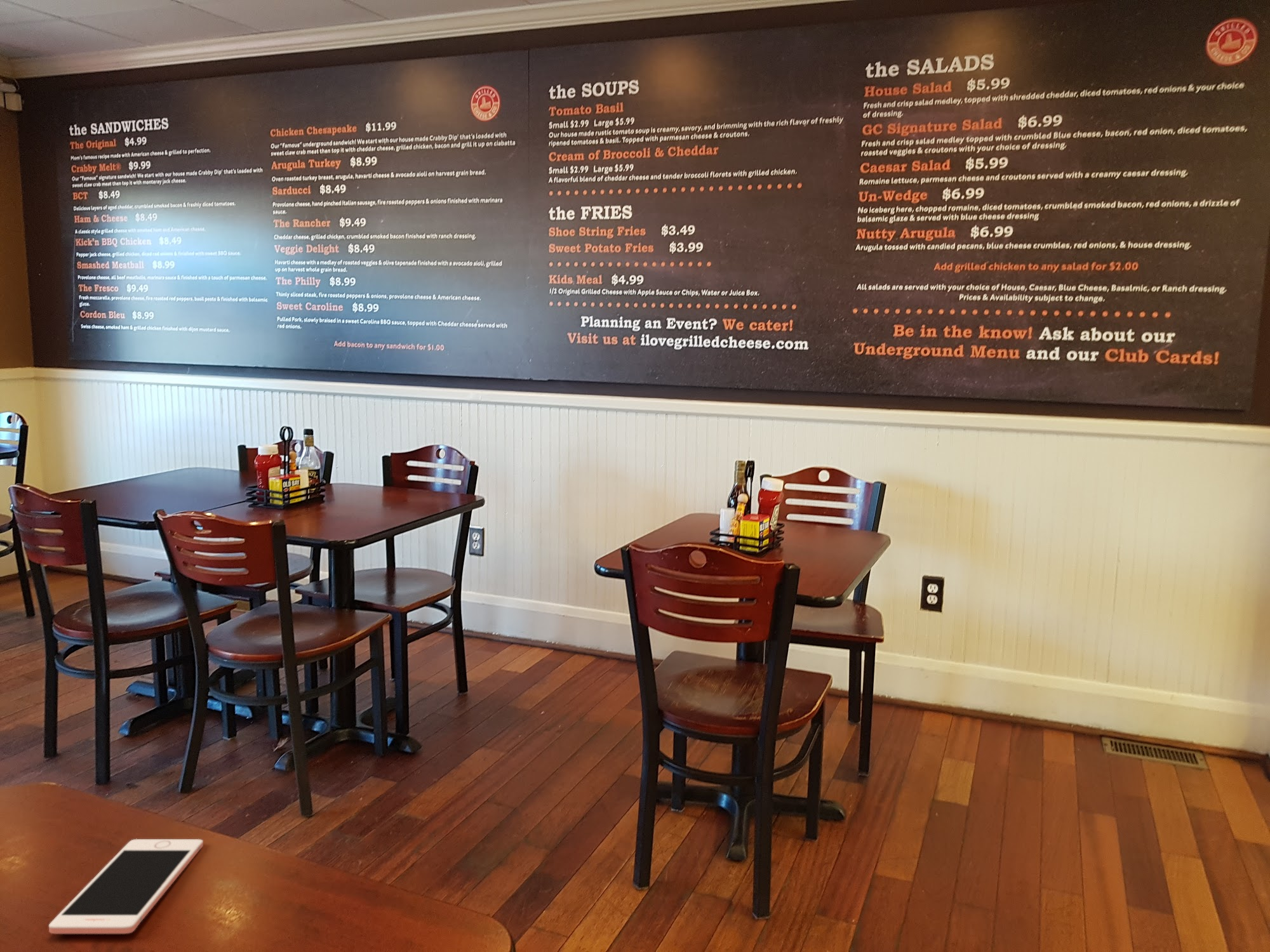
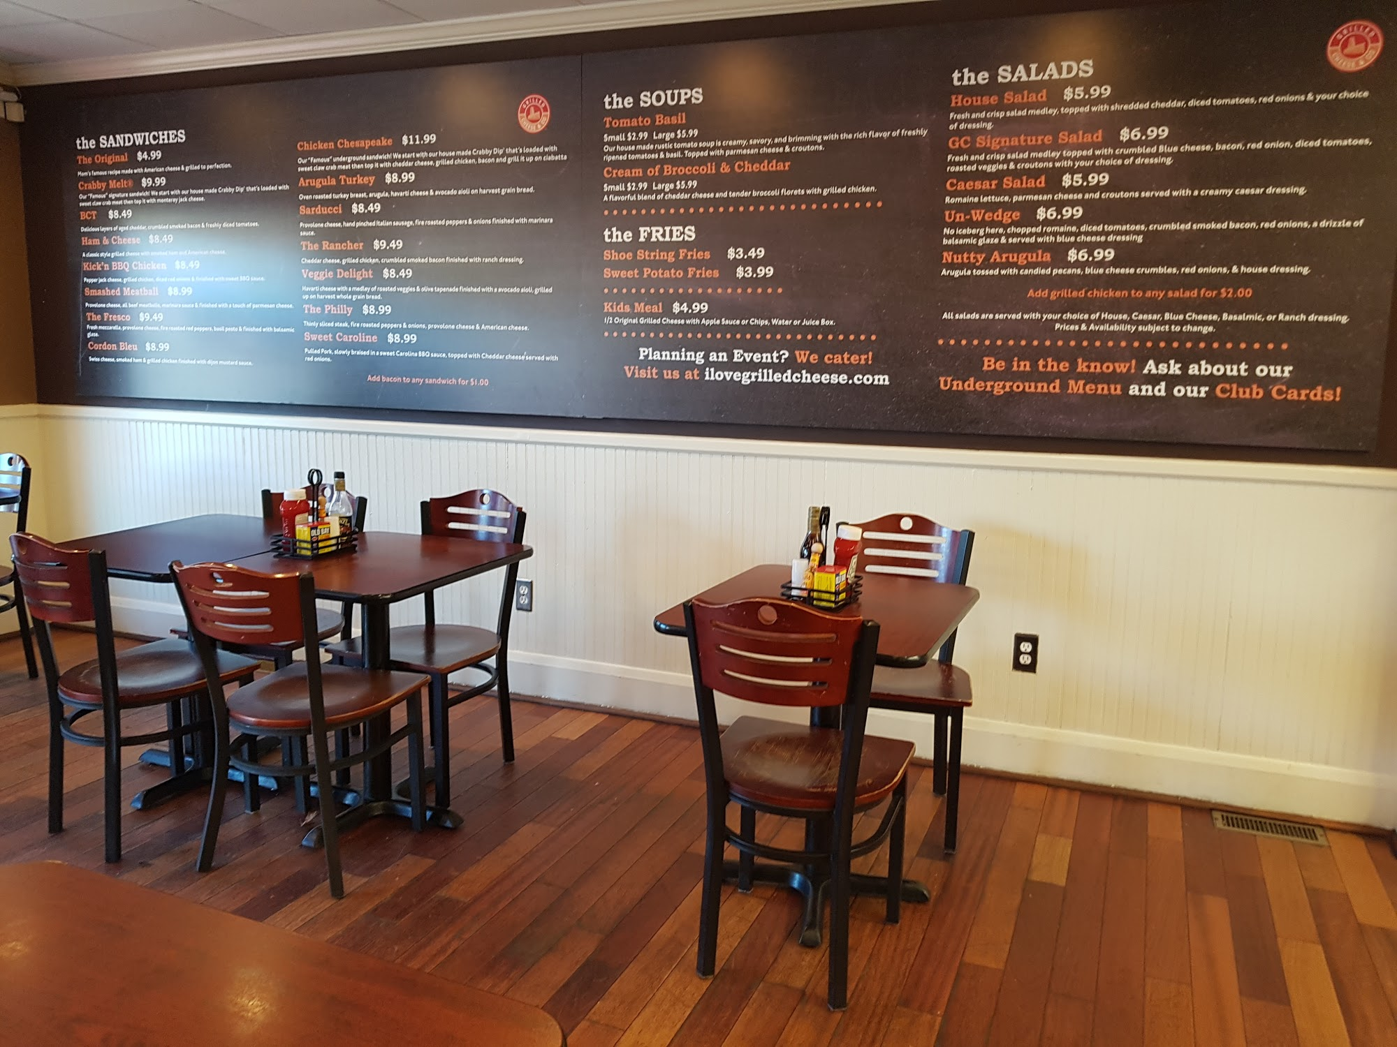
- cell phone (131, 883)
